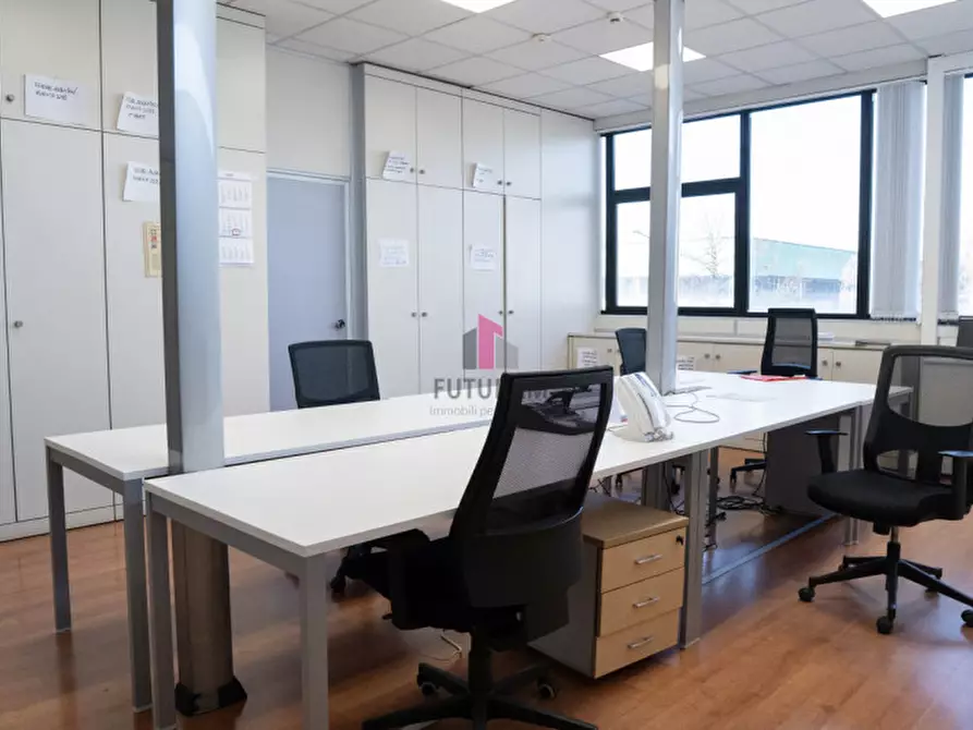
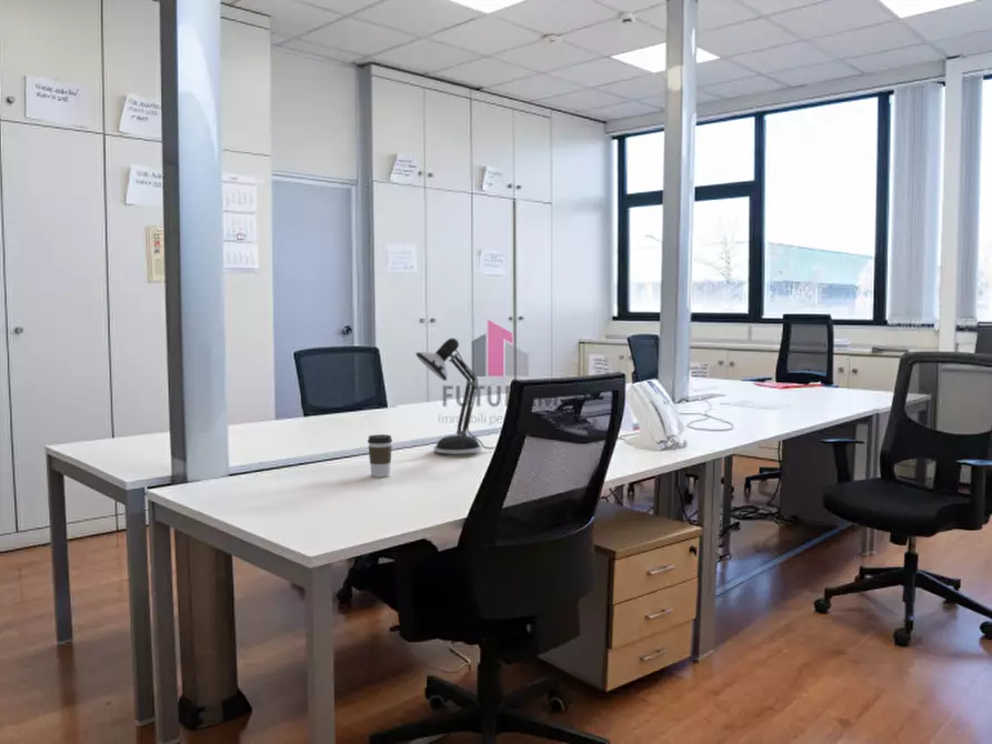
+ desk lamp (464, 394)
+ coffee cup (380, 455)
